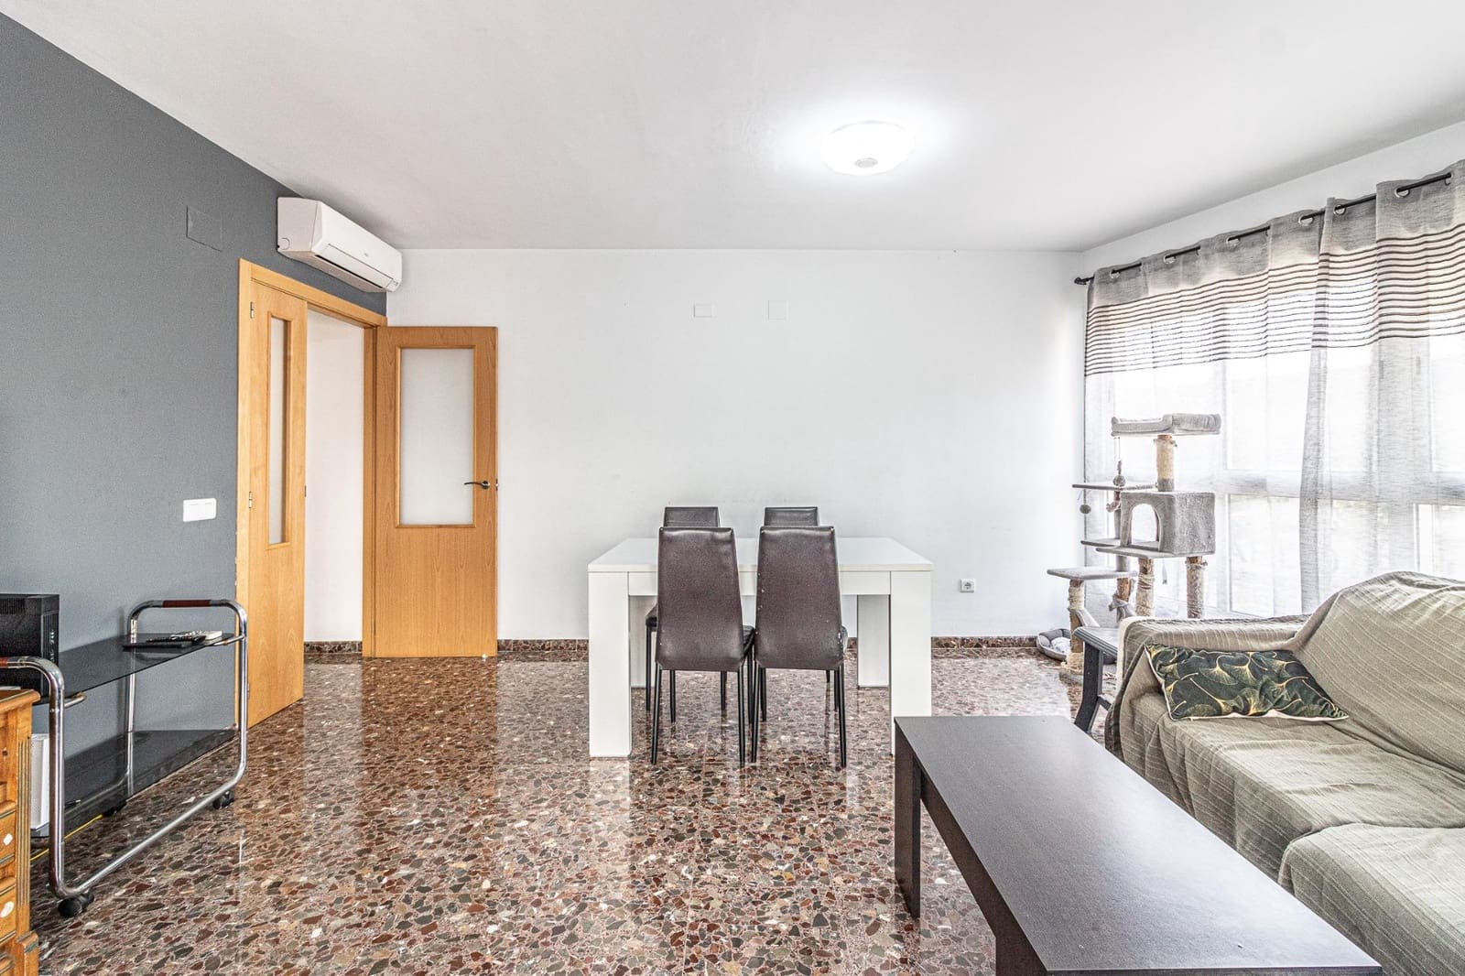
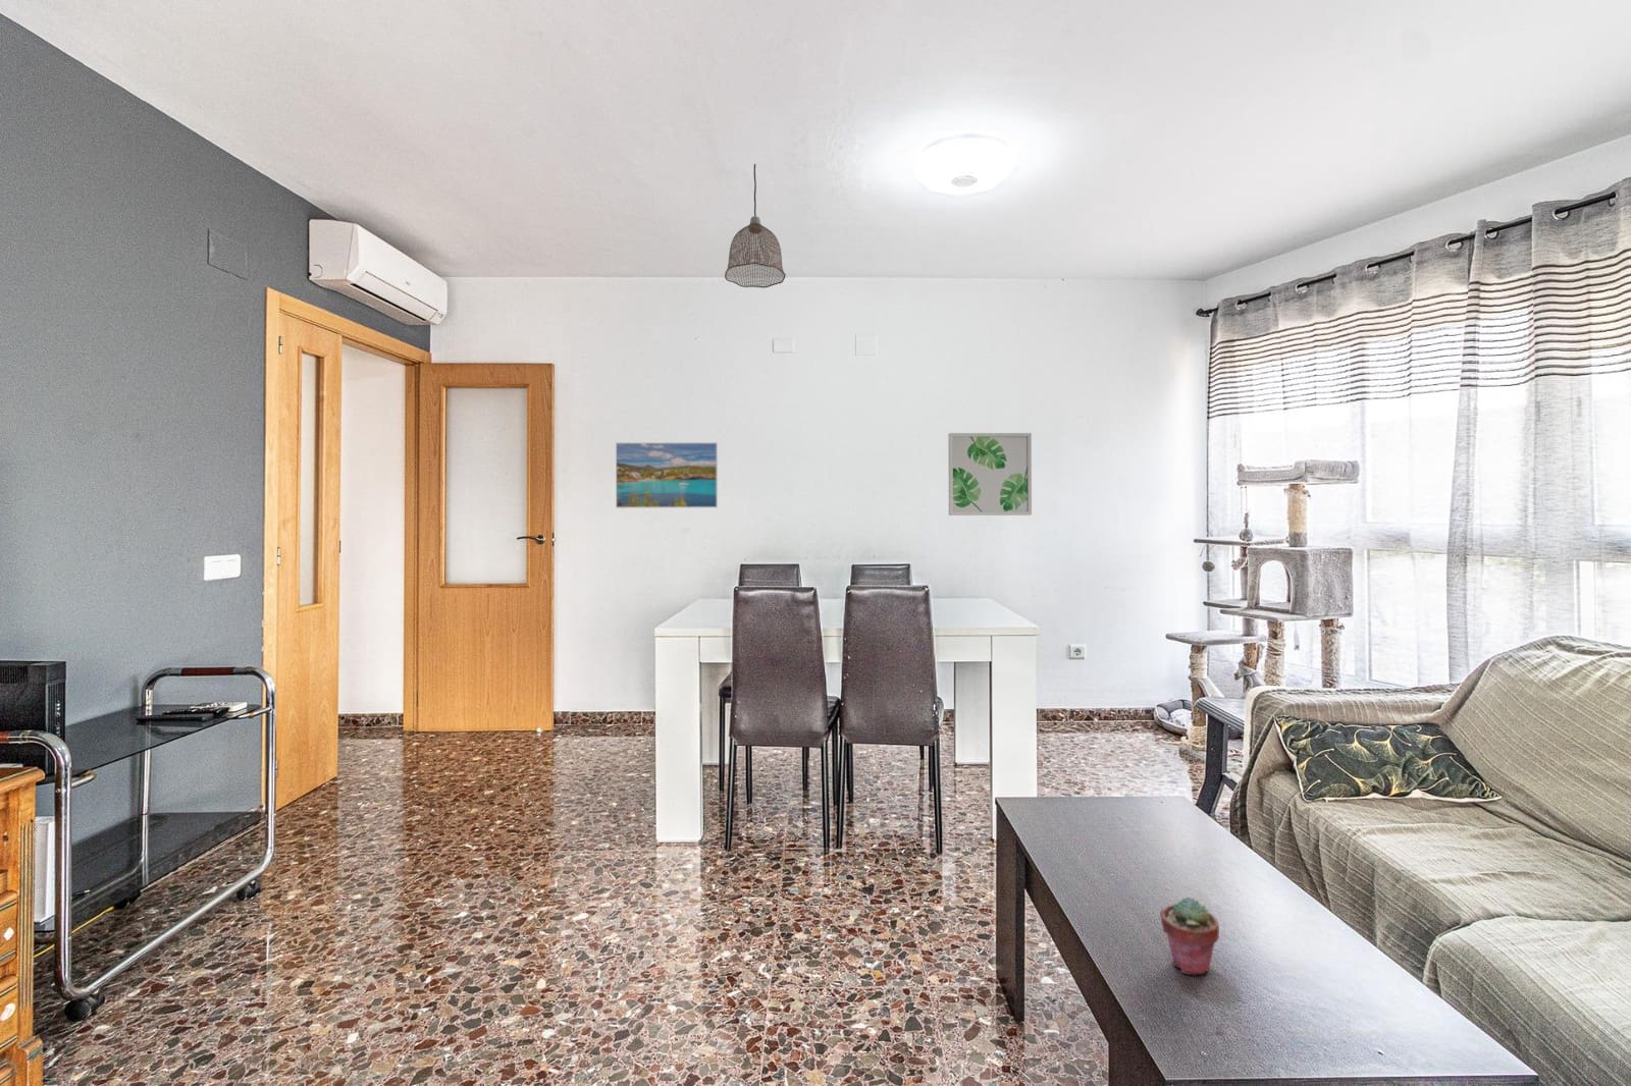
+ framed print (667, 475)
+ wall art (990, 474)
+ pendant lamp (754, 221)
+ potted succulent (1190, 931)
